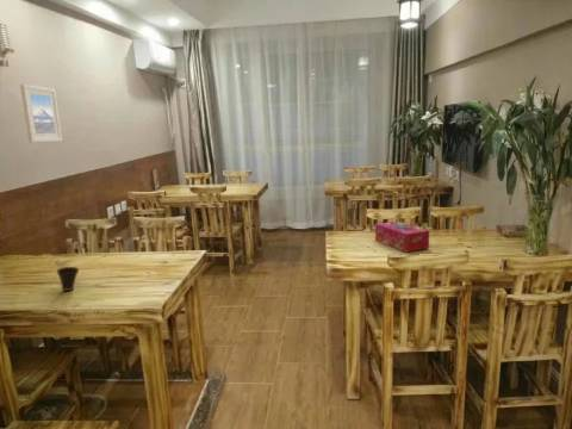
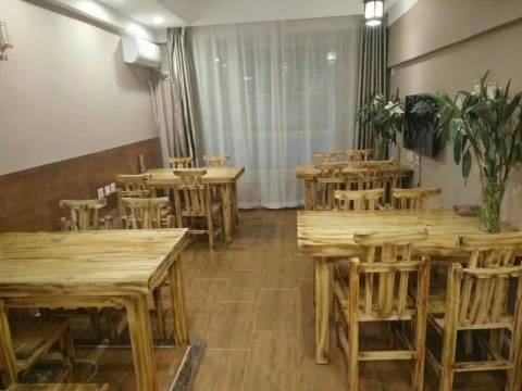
- tissue box (400, 235)
- cup (69, 279)
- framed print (42, 114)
